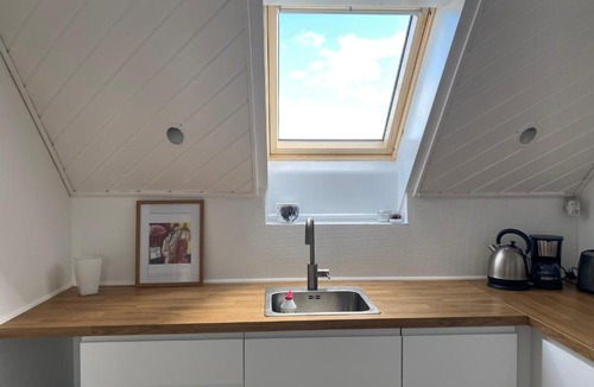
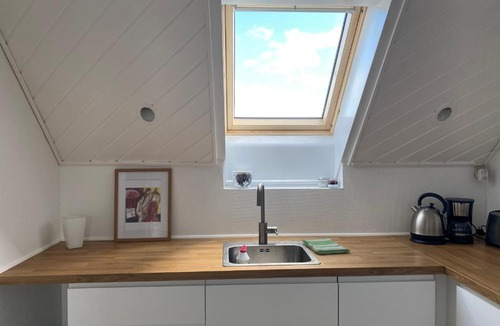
+ dish towel (324, 245)
